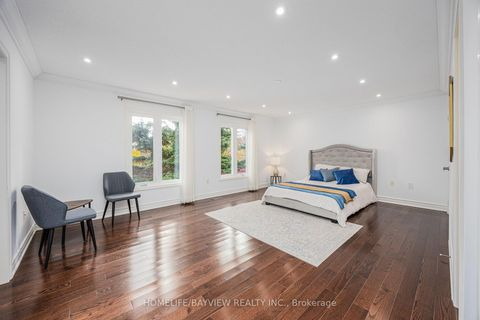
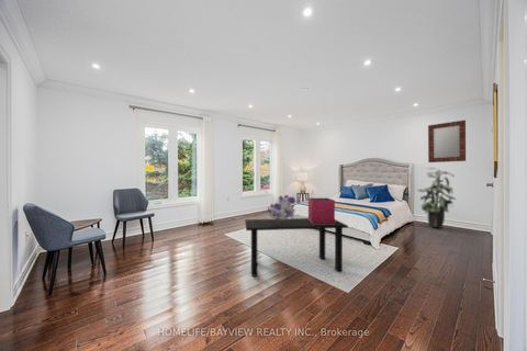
+ indoor plant (435, 197)
+ storage bin (321, 210)
+ home mirror (446, 141)
+ bouquet (283, 208)
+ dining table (293, 228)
